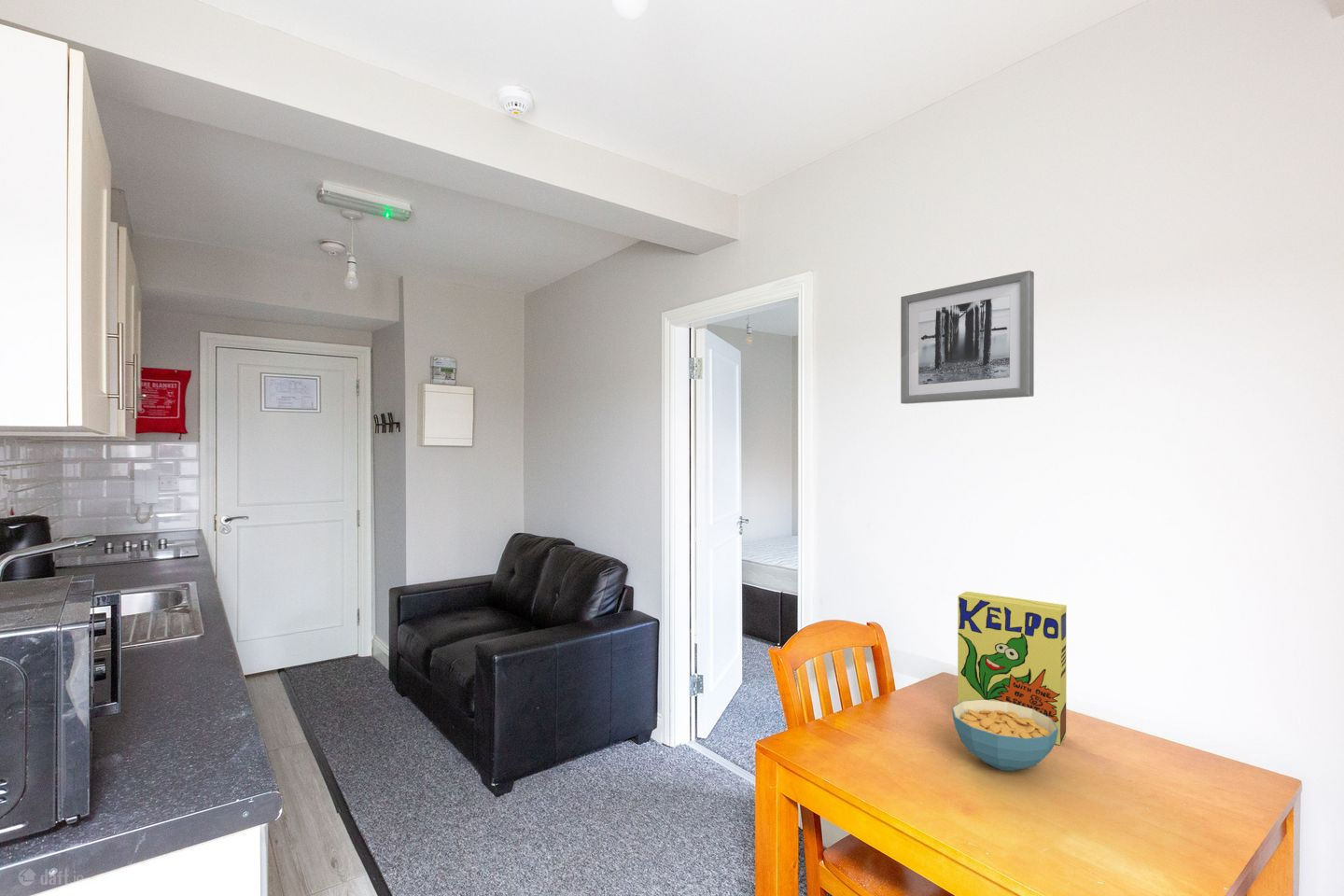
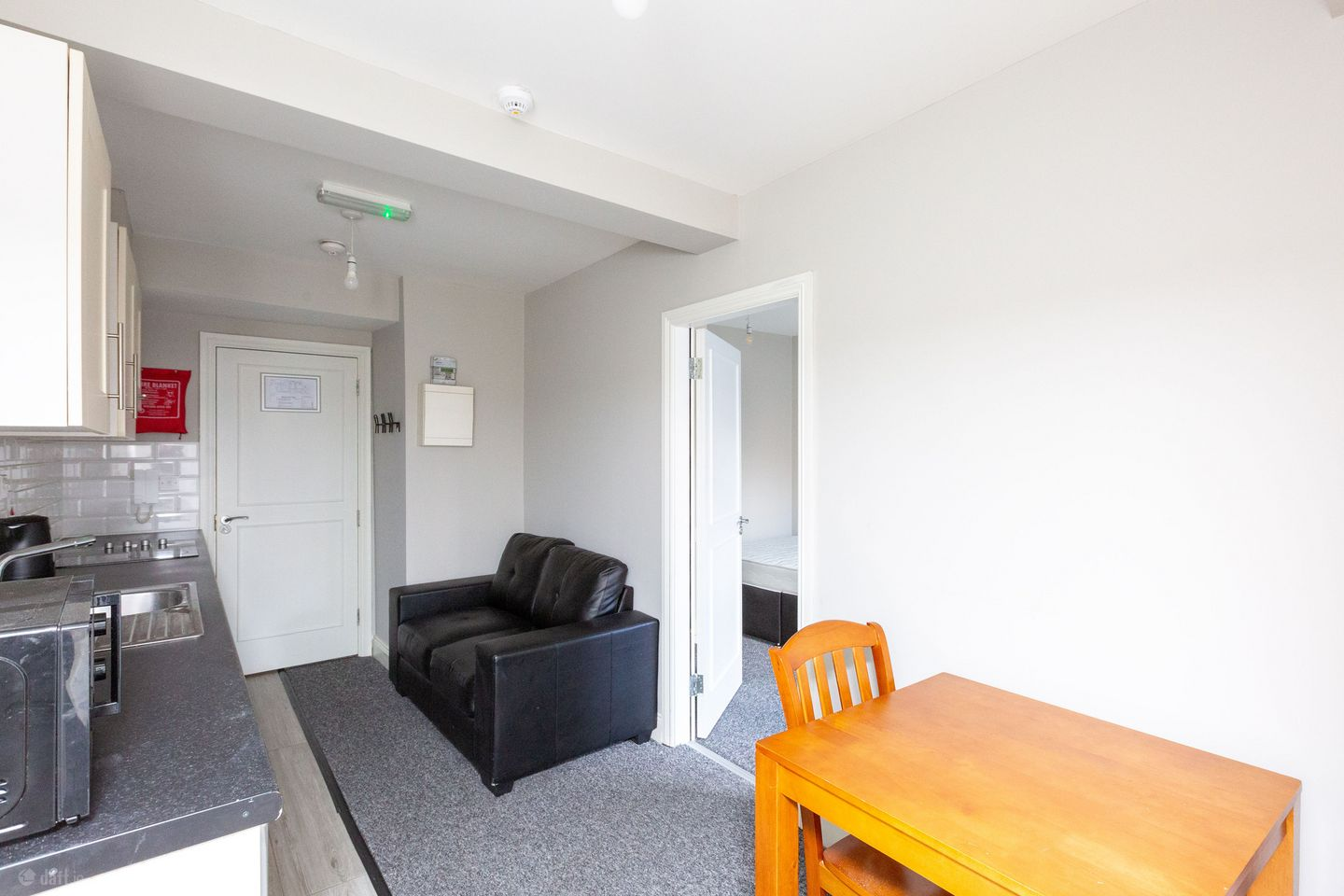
- cereal bowl (1002, 740)
- wall art (961, 343)
- cereal box (1010, 663)
